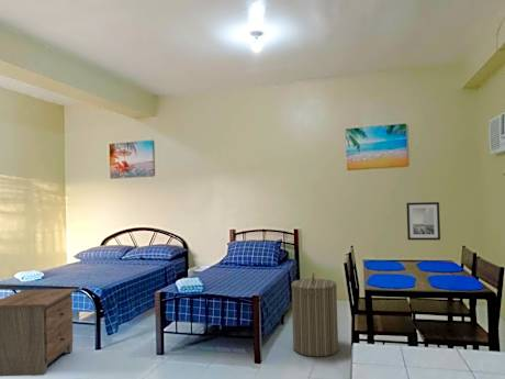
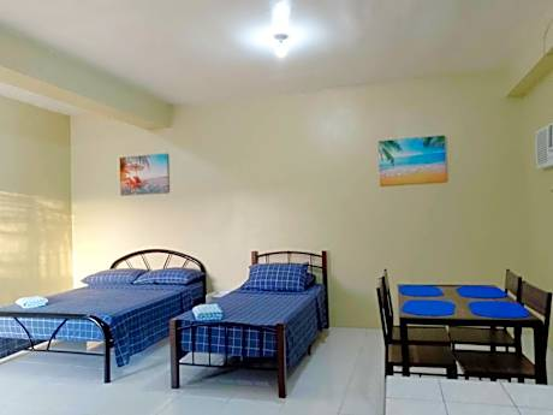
- wall art (423, 221)
- nightstand (34, 330)
- laundry hamper (314, 310)
